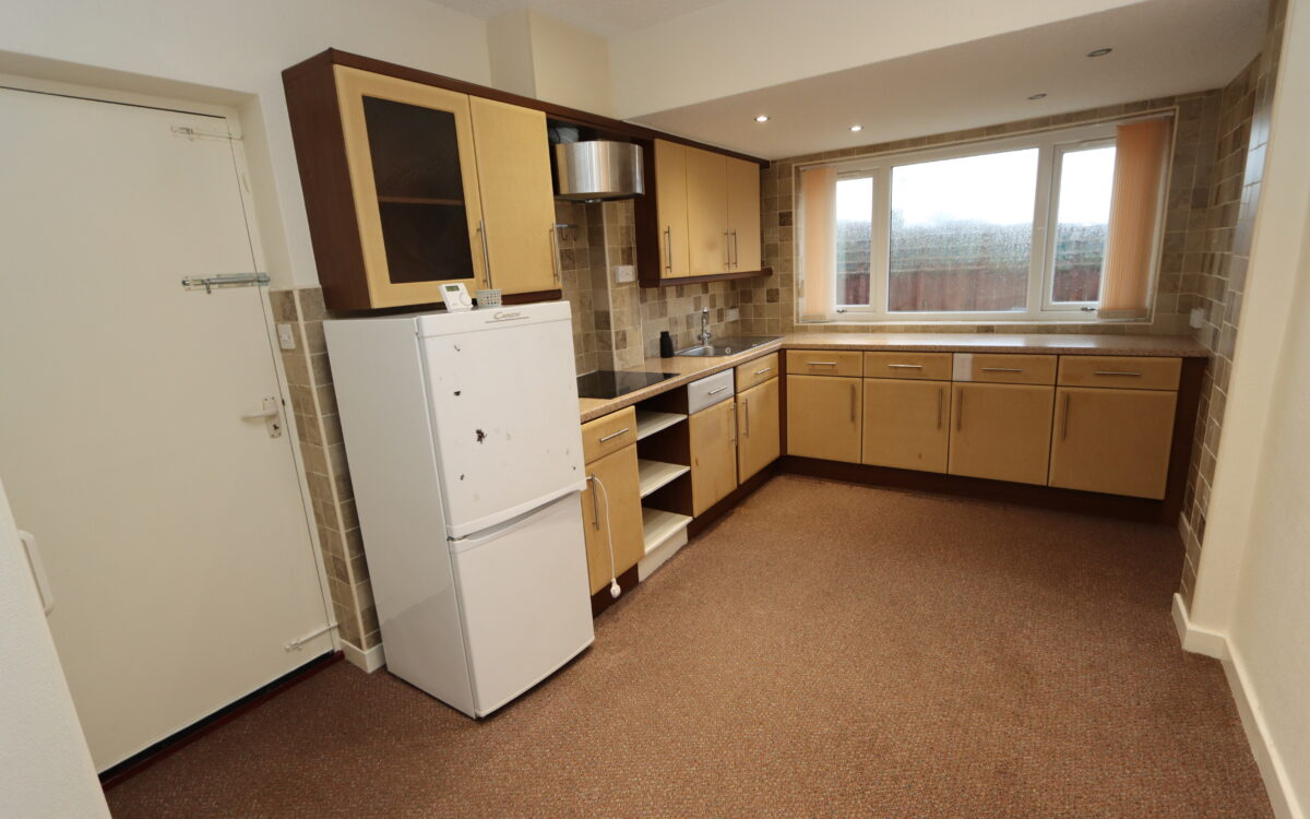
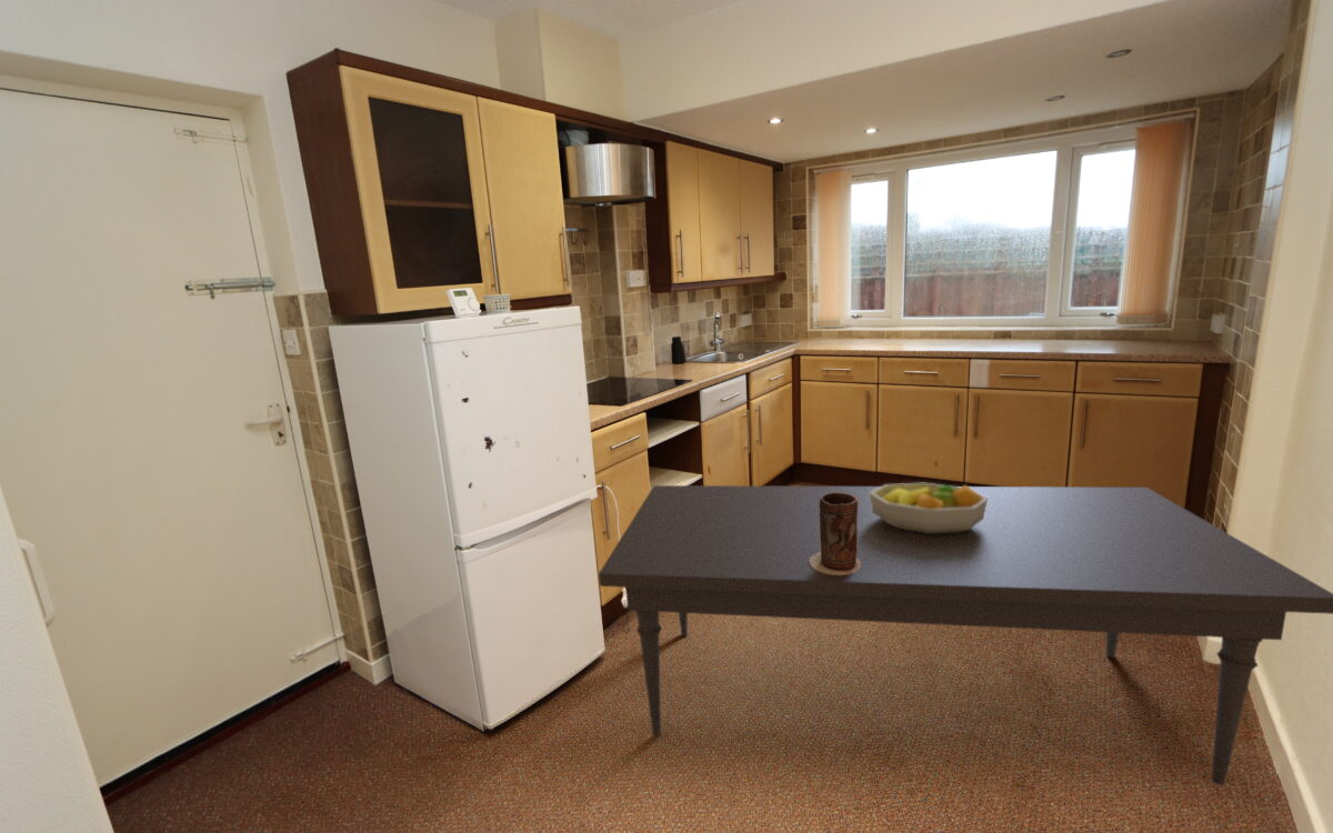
+ fruit bowl (926, 502)
+ dining table (899, 612)
+ vase (834, 530)
